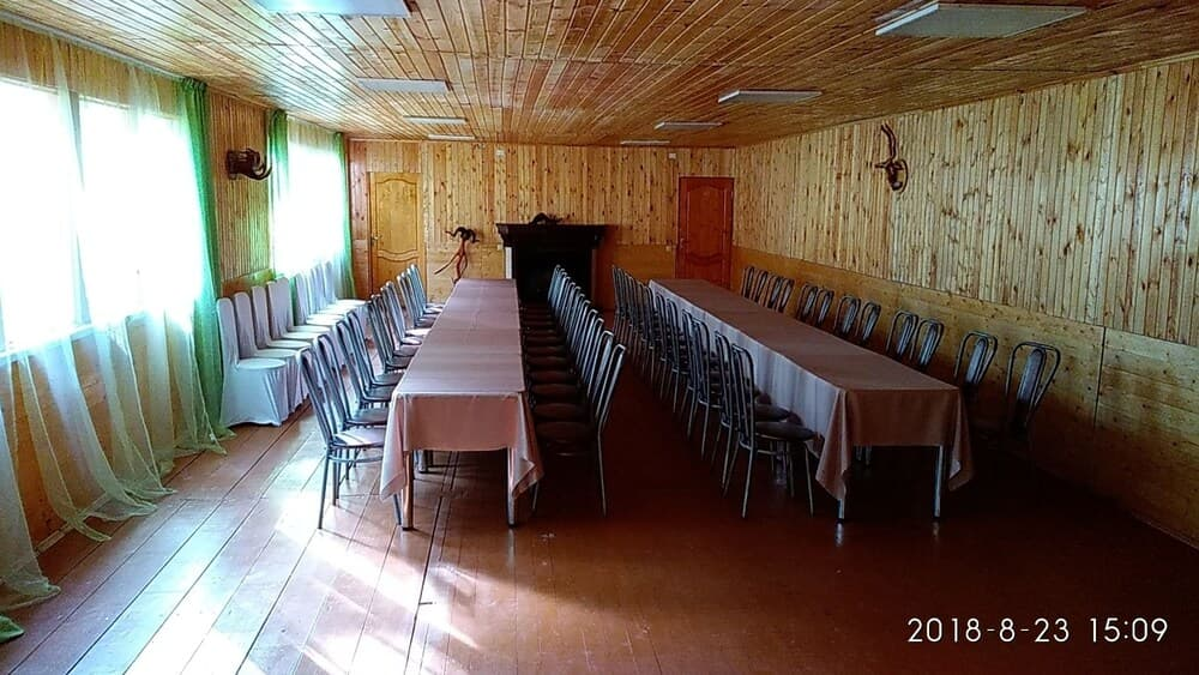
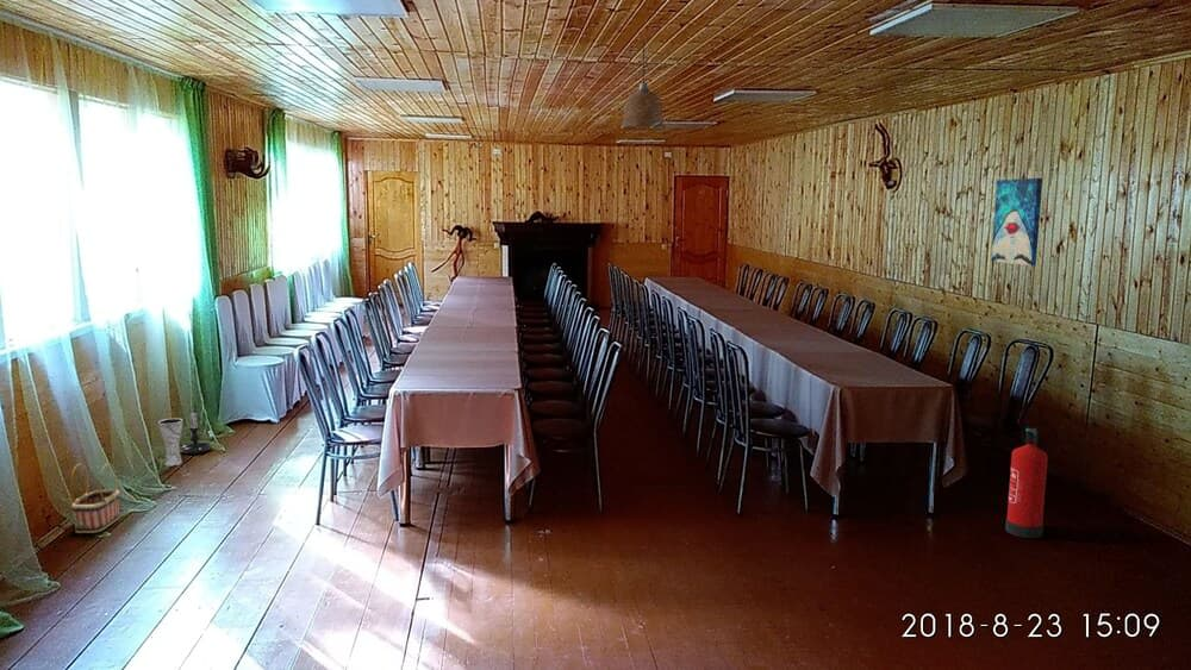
+ basket (95, 494)
+ pendant lamp (643, 84)
+ candle holder (195, 431)
+ fire extinguisher (1029, 475)
+ wall art (1015, 221)
+ vase (172, 442)
